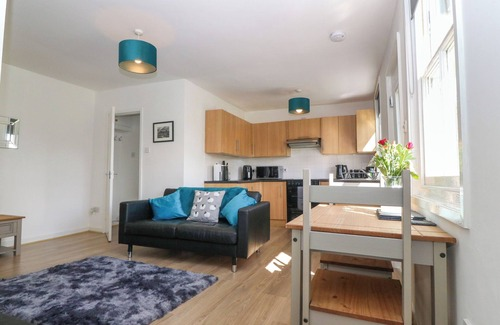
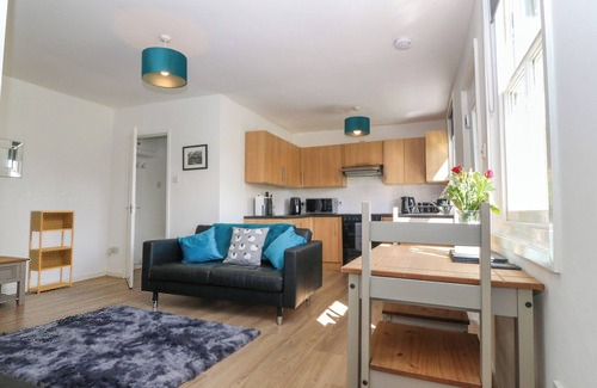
+ shelving unit (51, 250)
